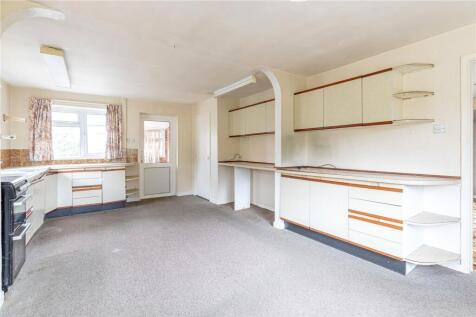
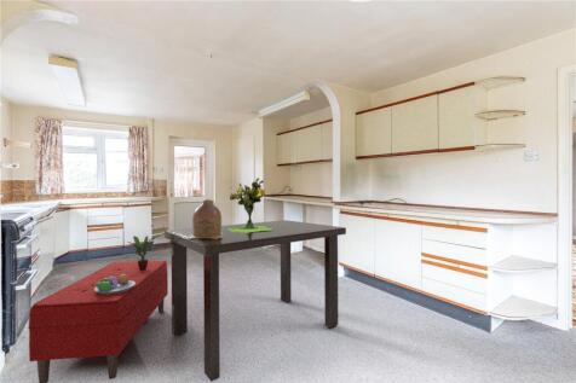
+ ceramic jug (205, 217)
+ bouquet (247, 203)
+ potted plant (145, 253)
+ dining table (281, 279)
+ fruit bowl (113, 282)
+ bench (115, 308)
